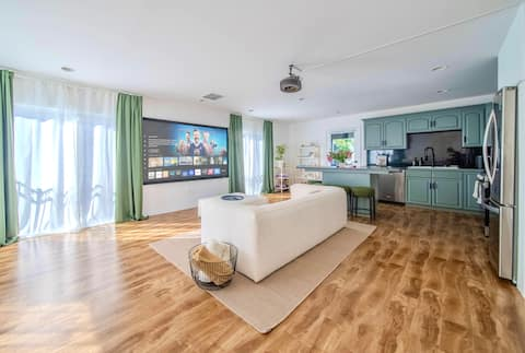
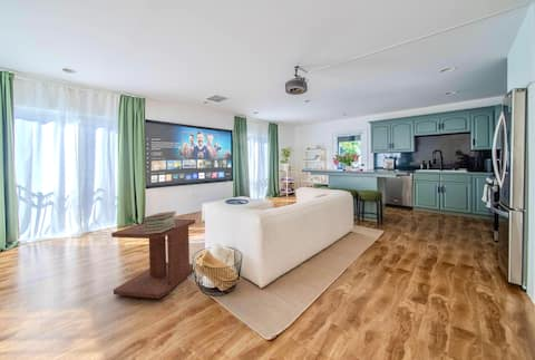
+ side table (158, 253)
+ book stack (160, 222)
